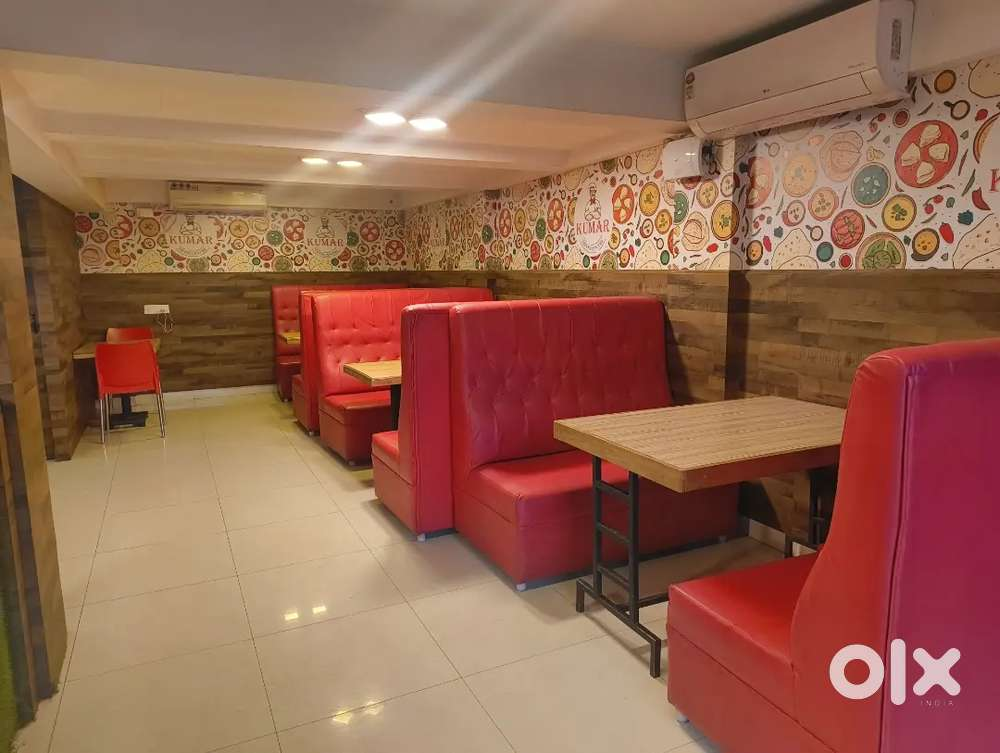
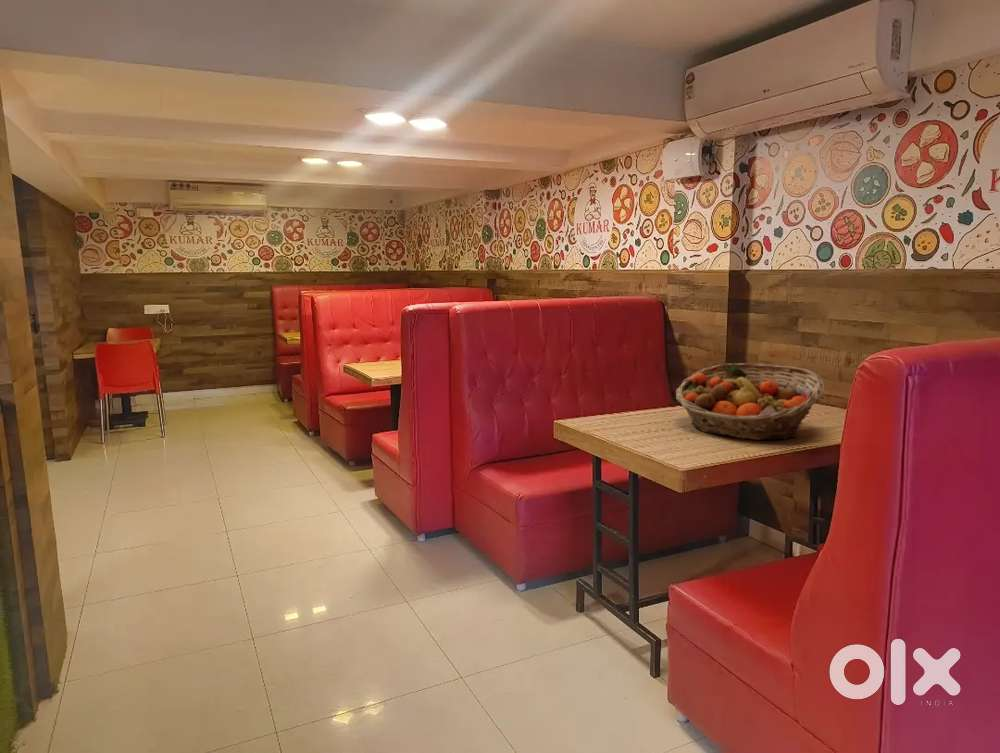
+ fruit basket (746, 399)
